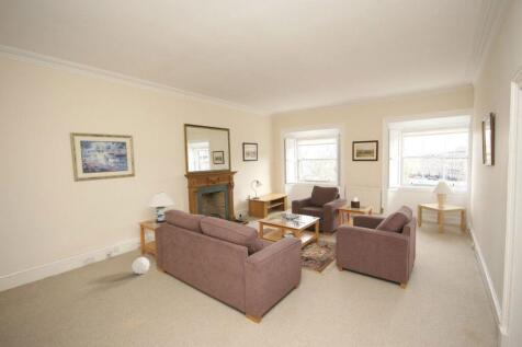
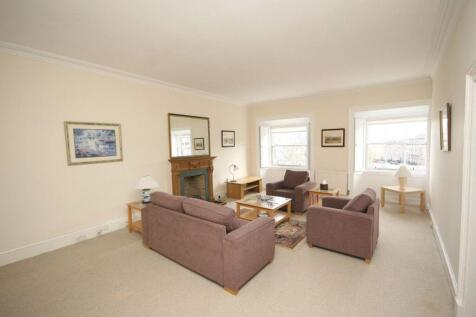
- ball (140, 265)
